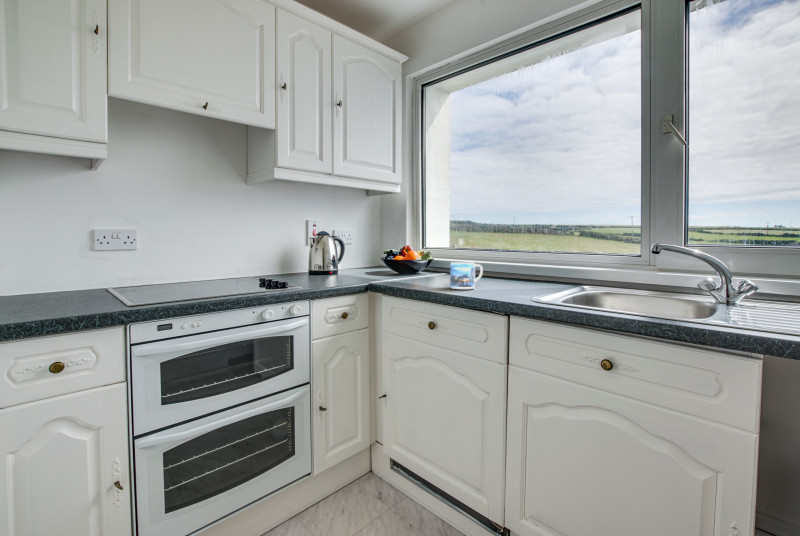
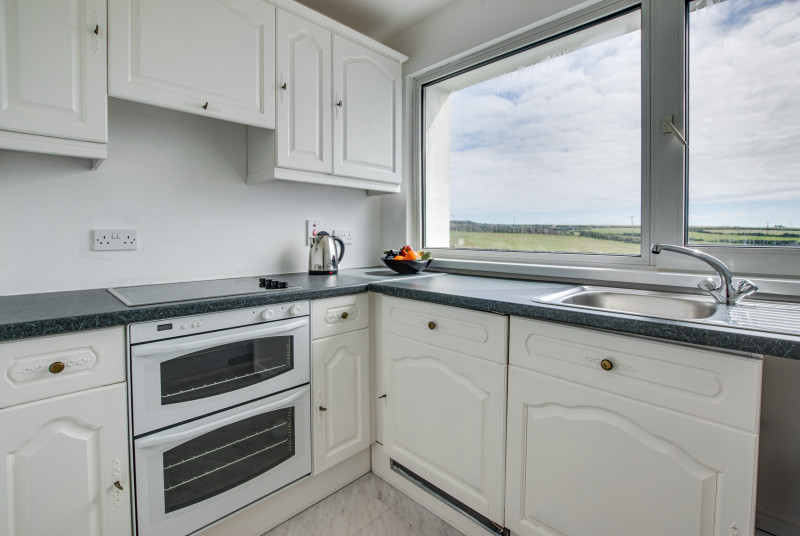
- mug (467, 275)
